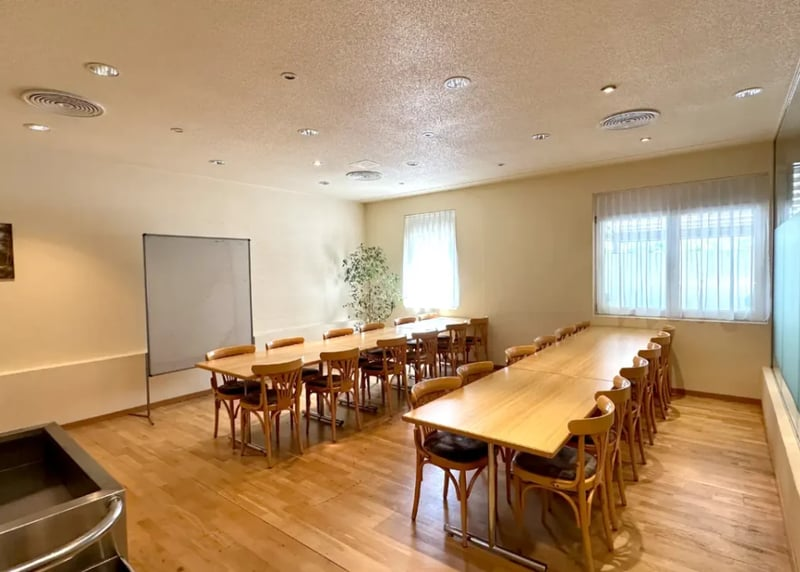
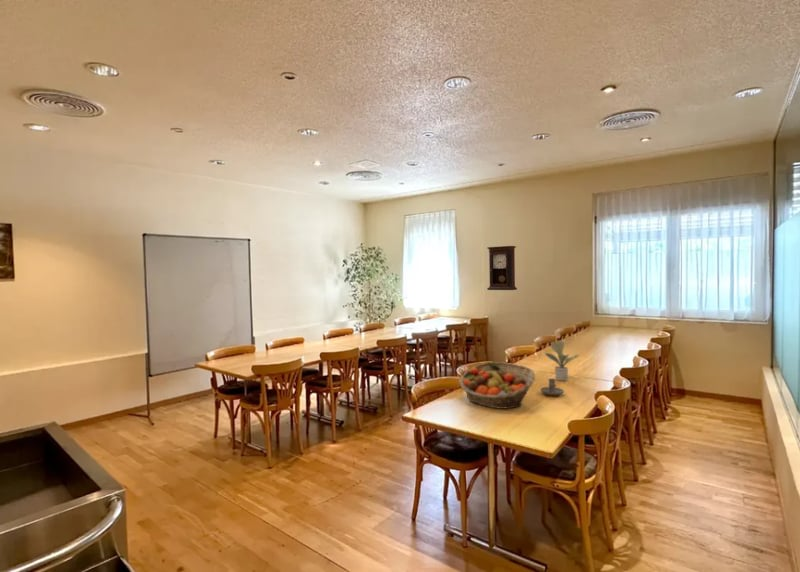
+ potted plant (562, 358)
+ pendulum clock (500, 268)
+ fruit basket (496, 384)
+ candle holder (552, 386)
